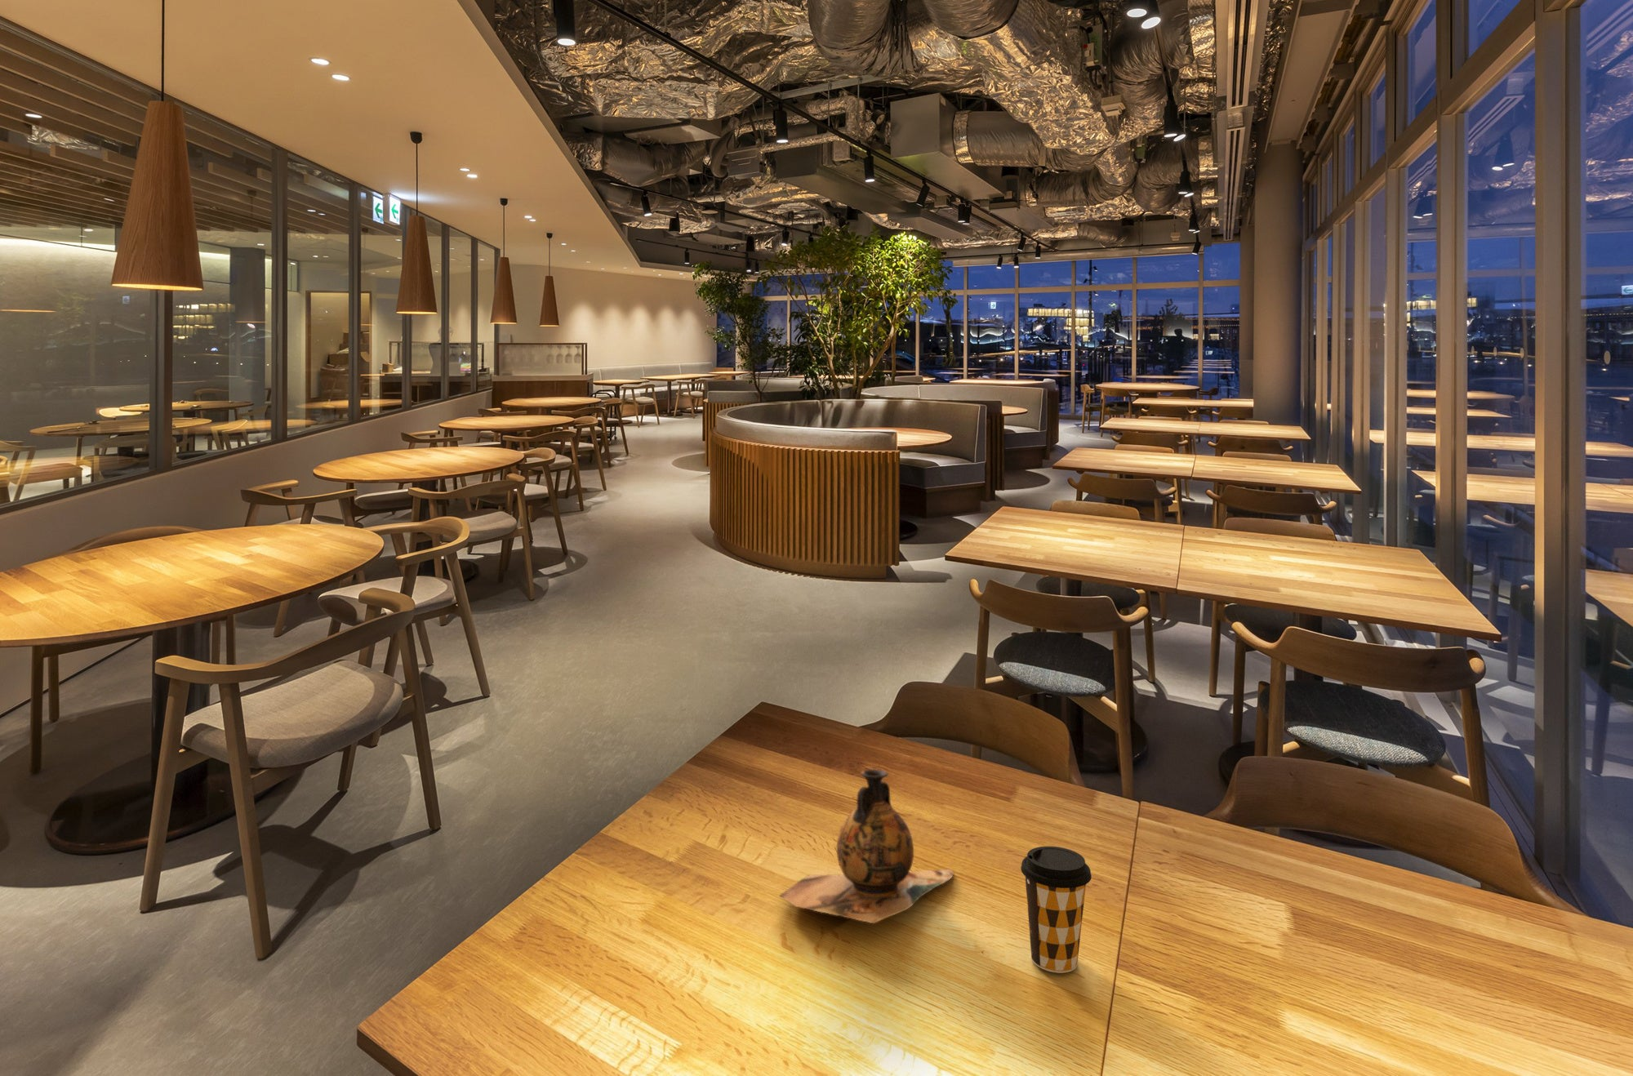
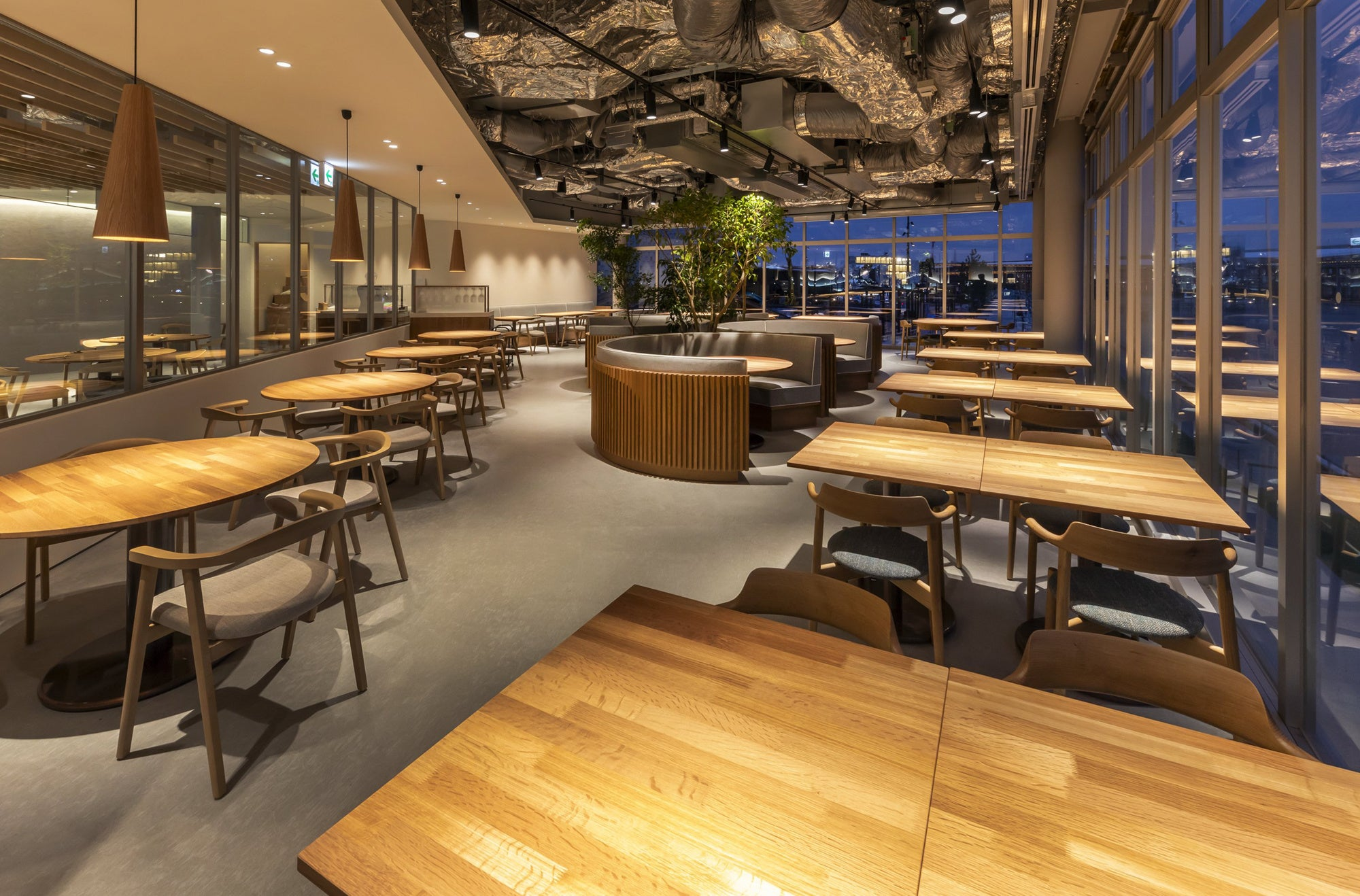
- coffee cup (1055, 909)
- vase (869, 832)
